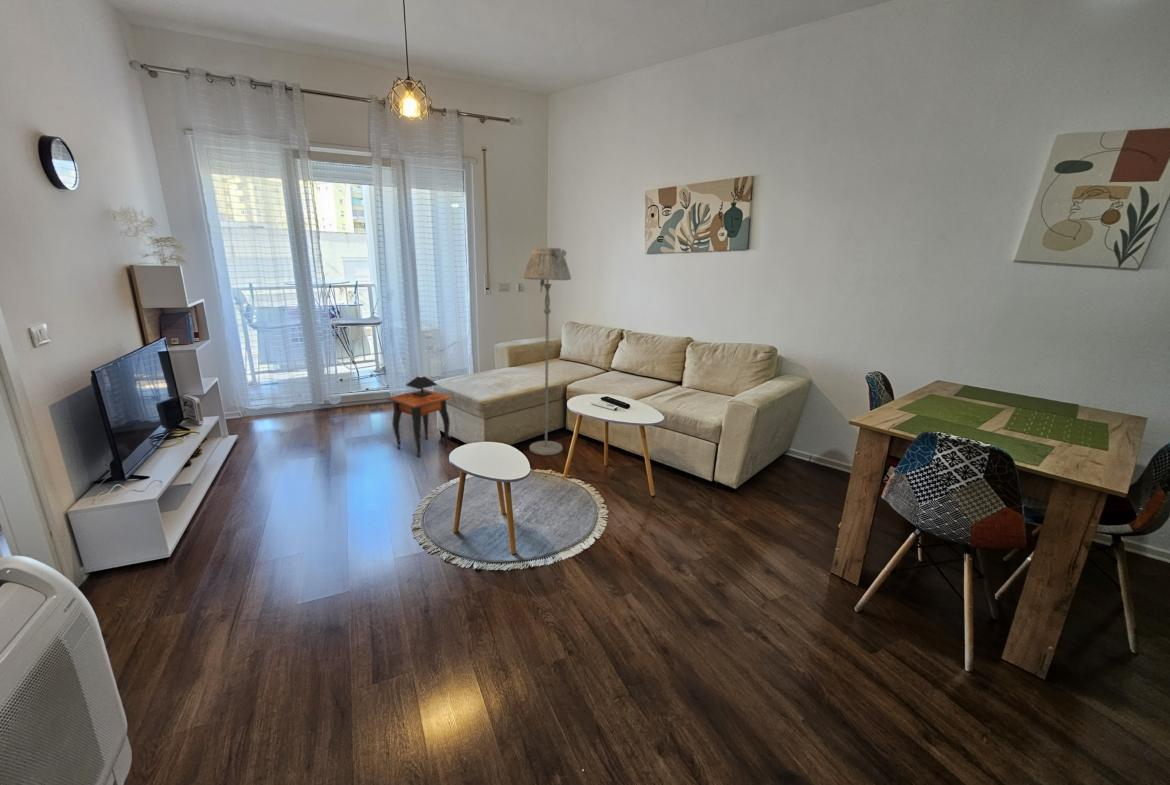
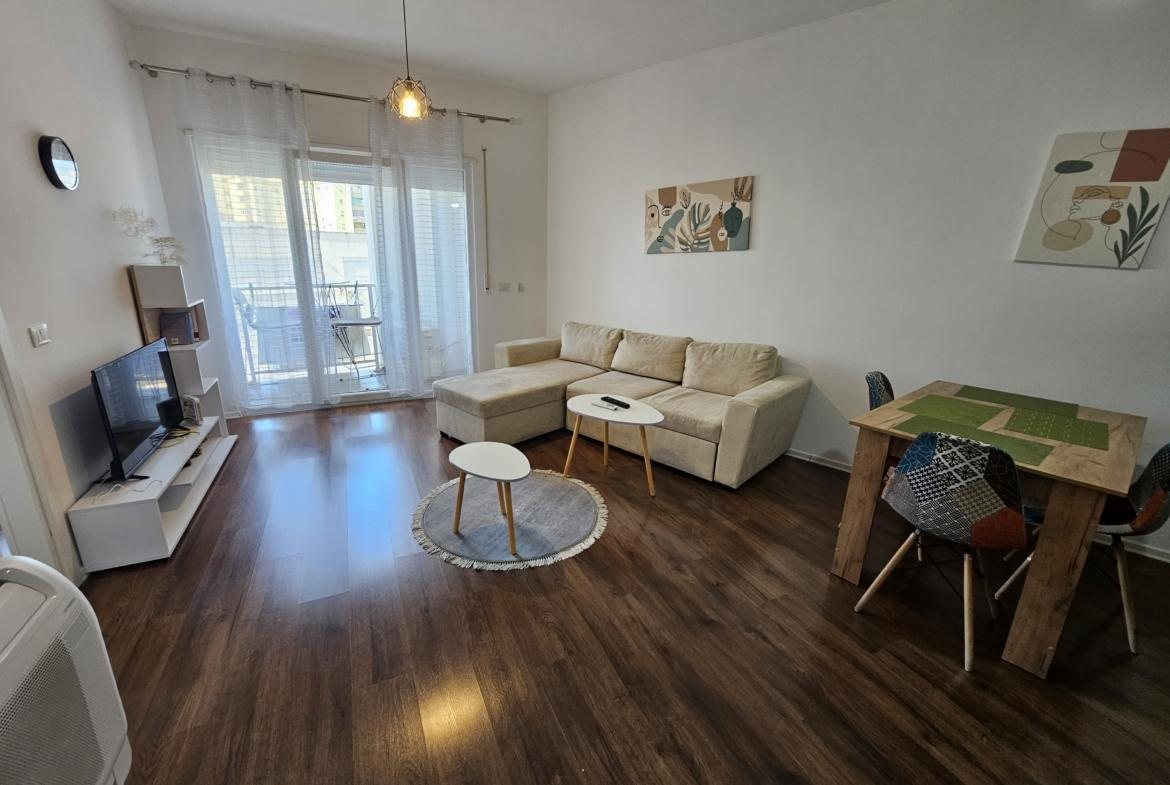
- side table (420, 413)
- floor lamp (546, 354)
